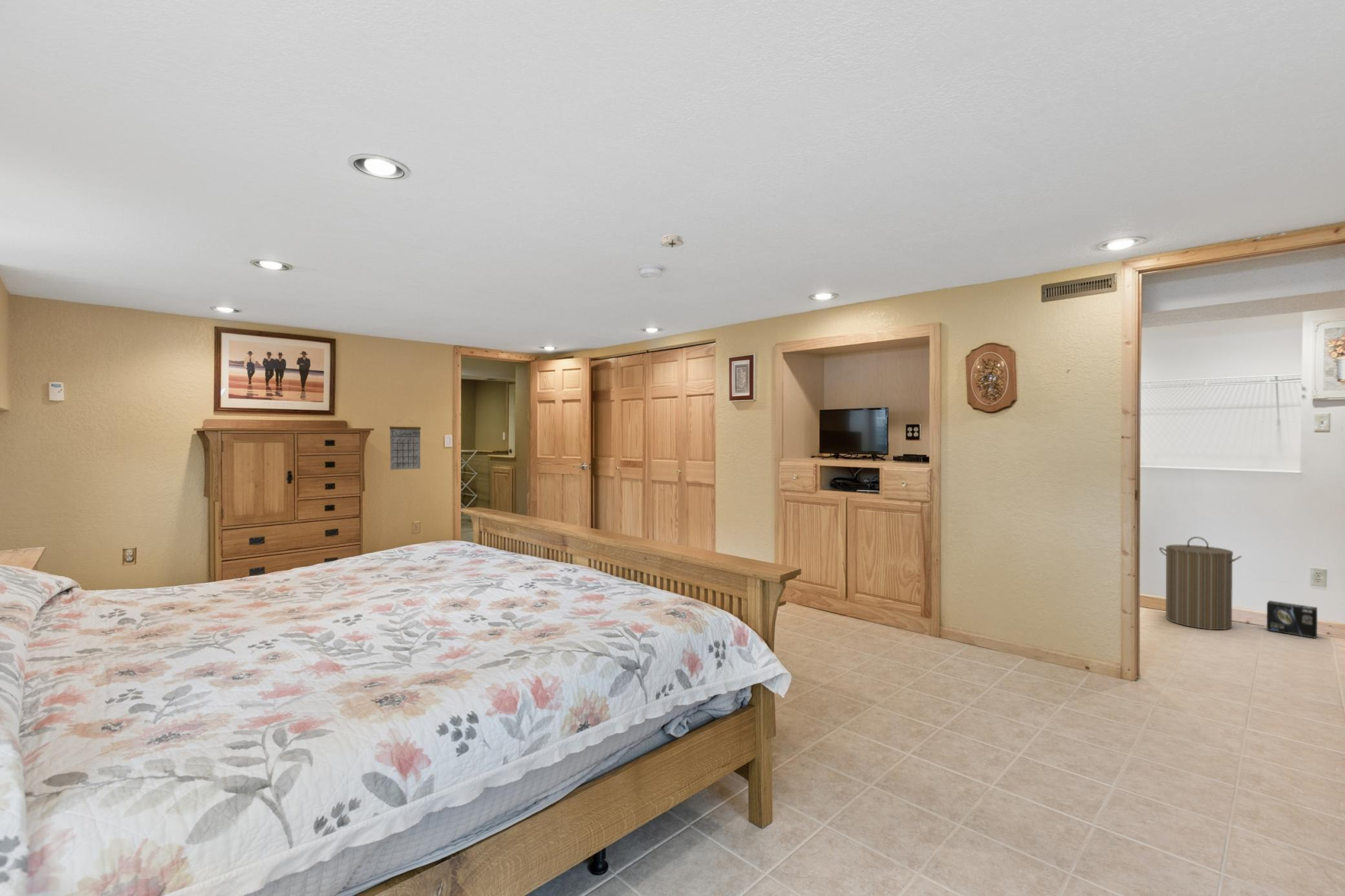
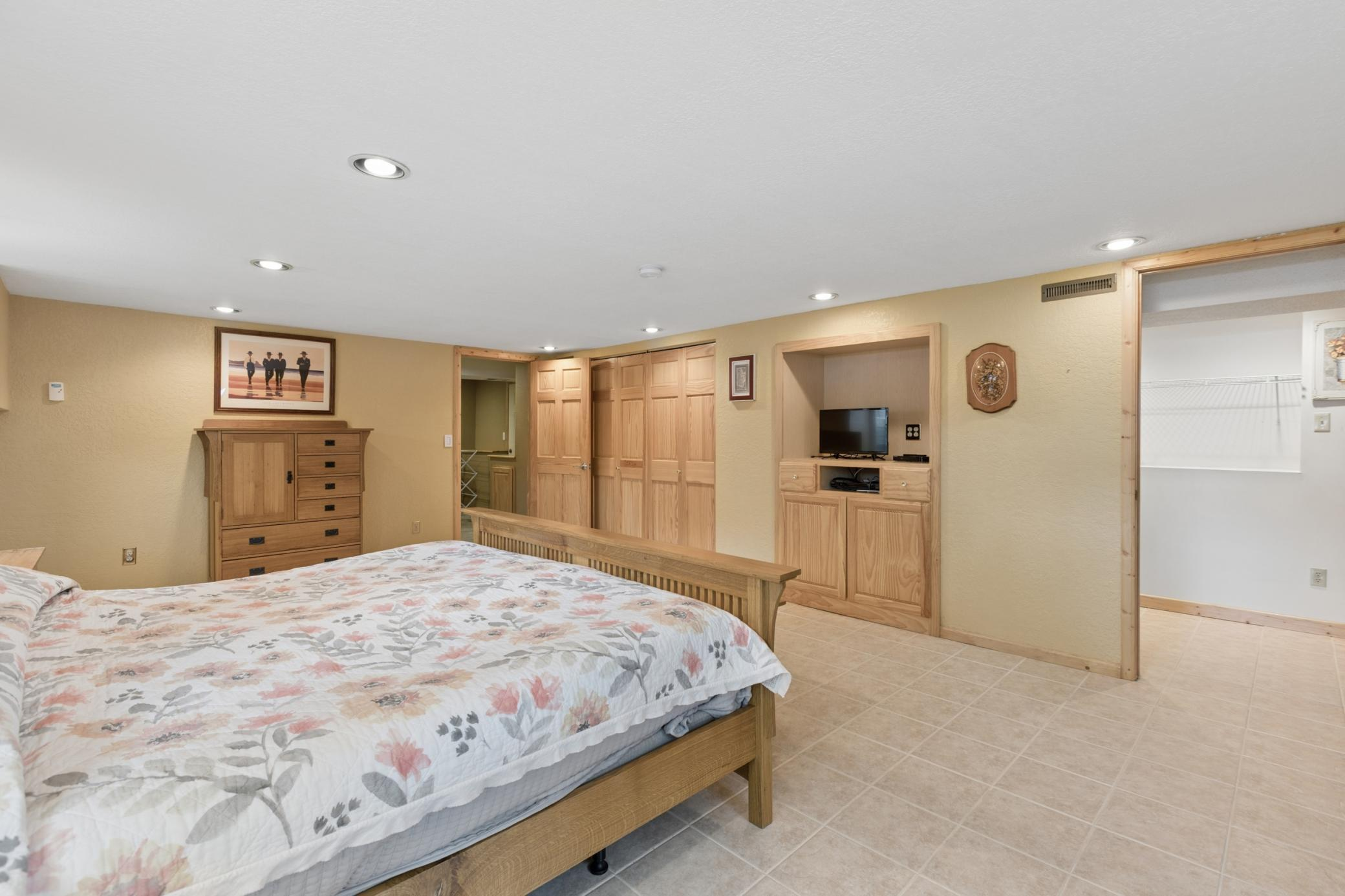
- smoke detector (671, 241)
- calendar (405, 443)
- laundry hamper (1198, 579)
- box (1291, 619)
